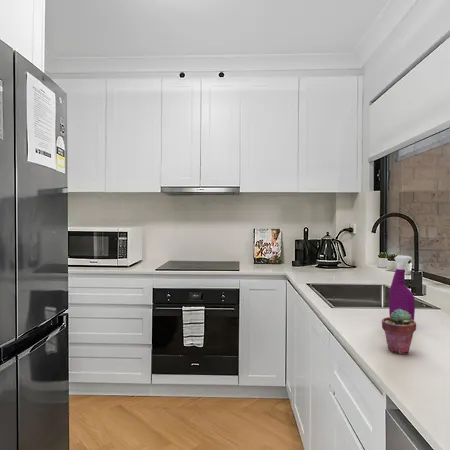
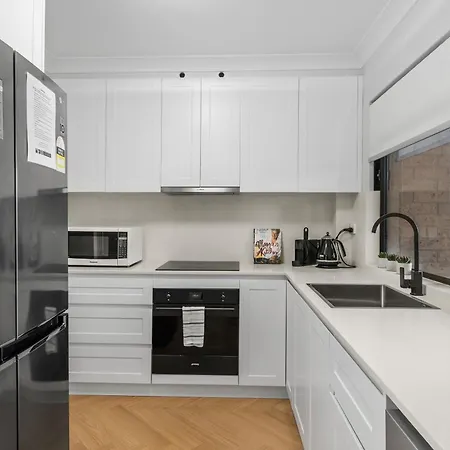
- potted succulent (398, 329)
- spray bottle (401, 289)
